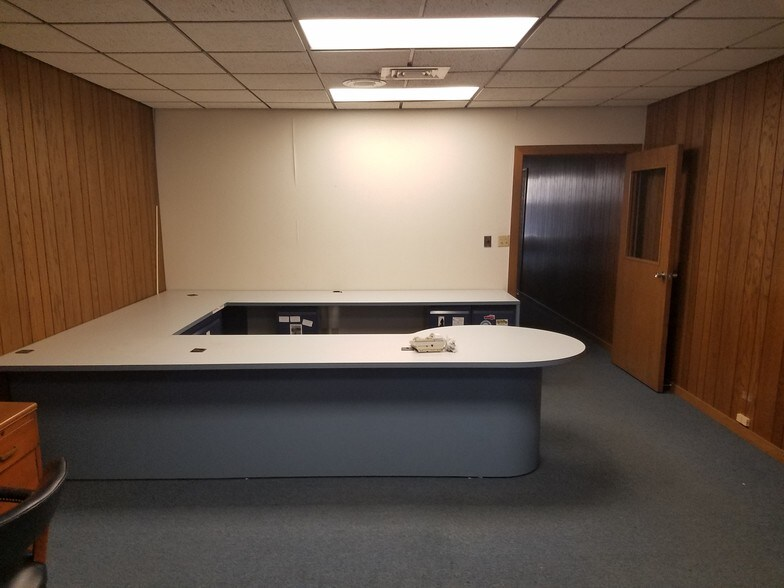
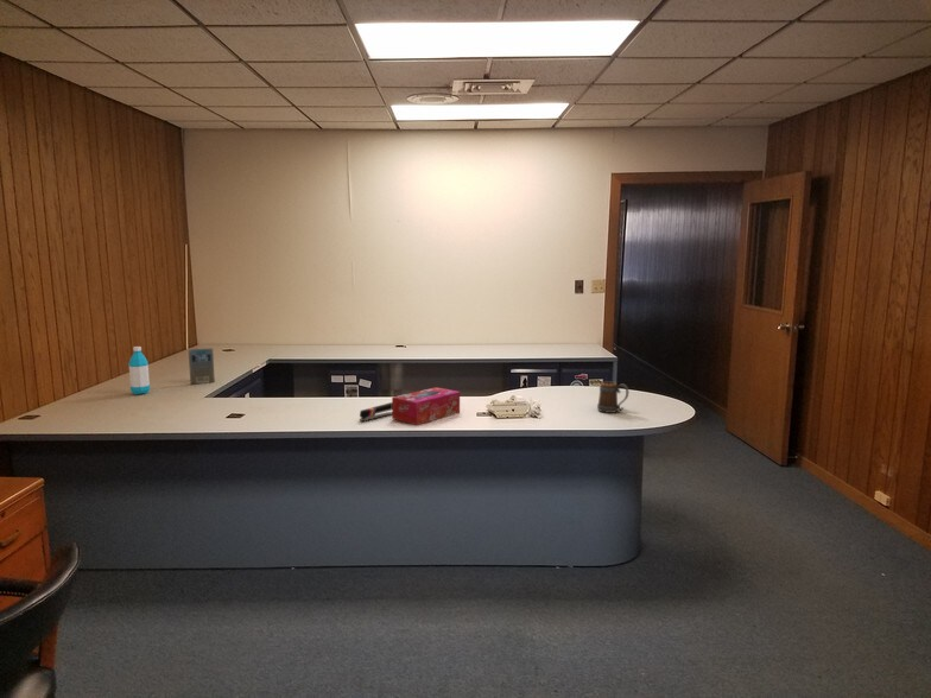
+ book (201, 366)
+ water bottle (138, 369)
+ mug (613, 396)
+ stapler (378, 411)
+ tissue box (426, 405)
